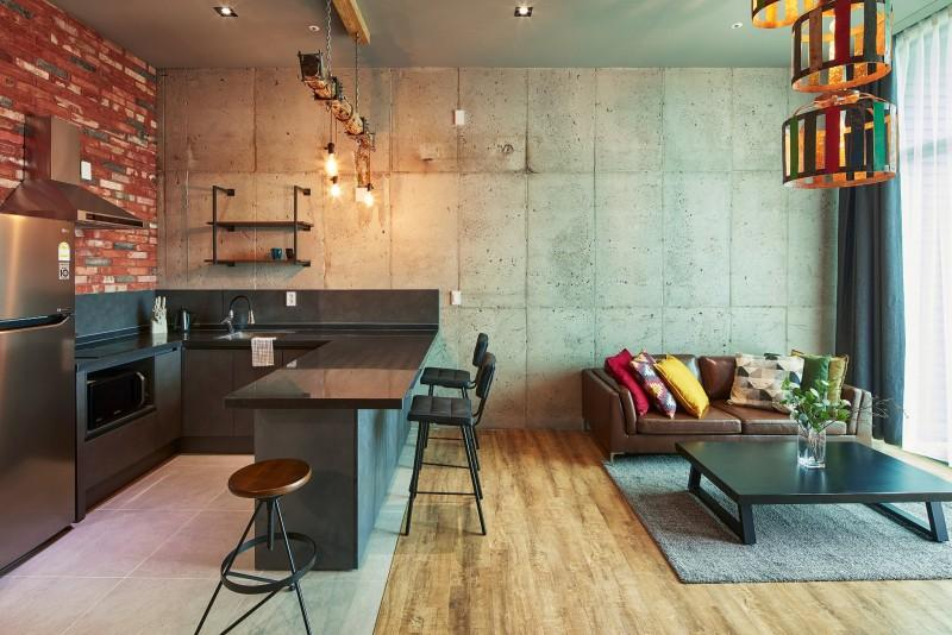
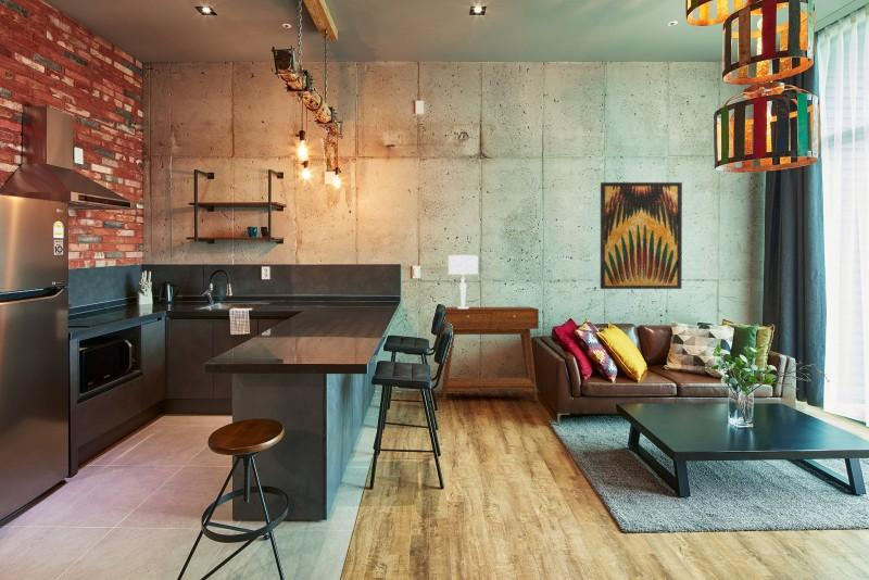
+ table lamp (463, 281)
+ console table (488, 333)
+ wall art (641, 236)
